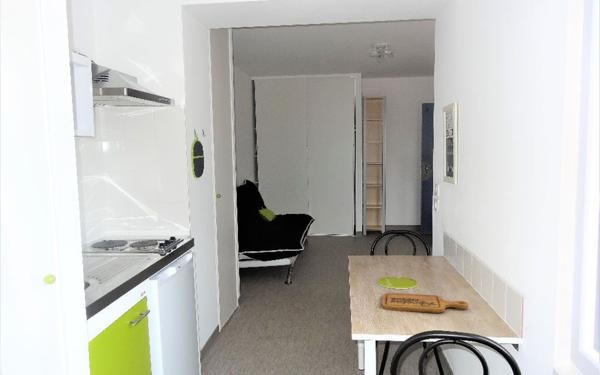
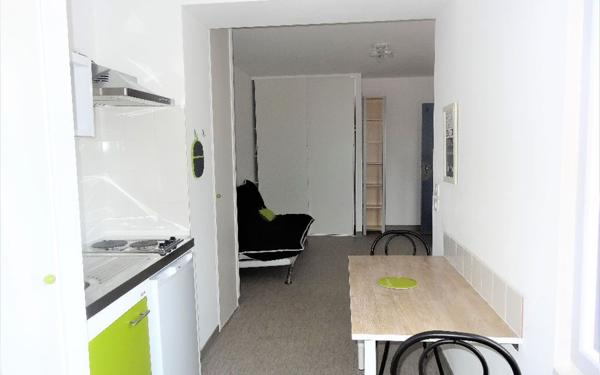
- cutting board (424, 302)
